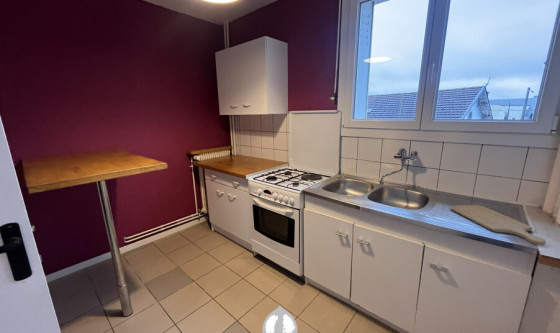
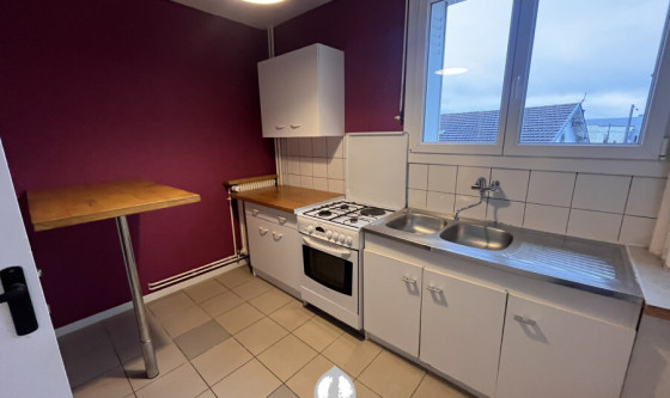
- chopping board (497, 221)
